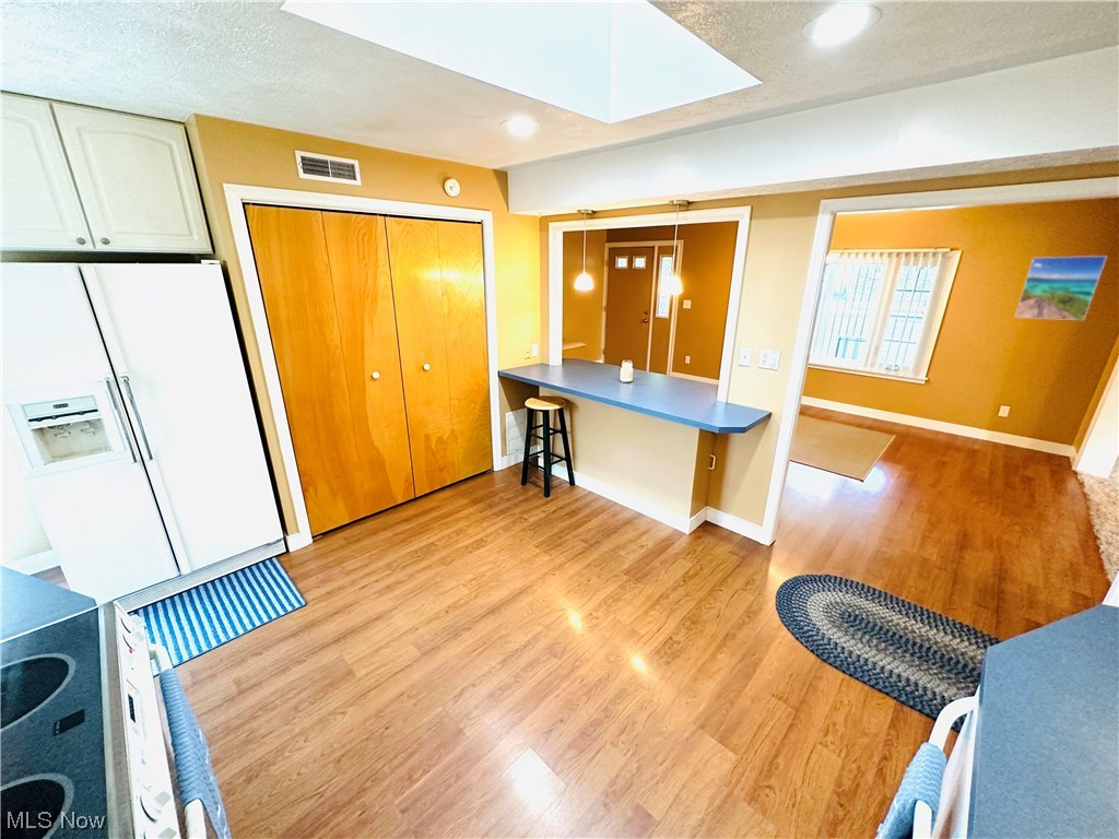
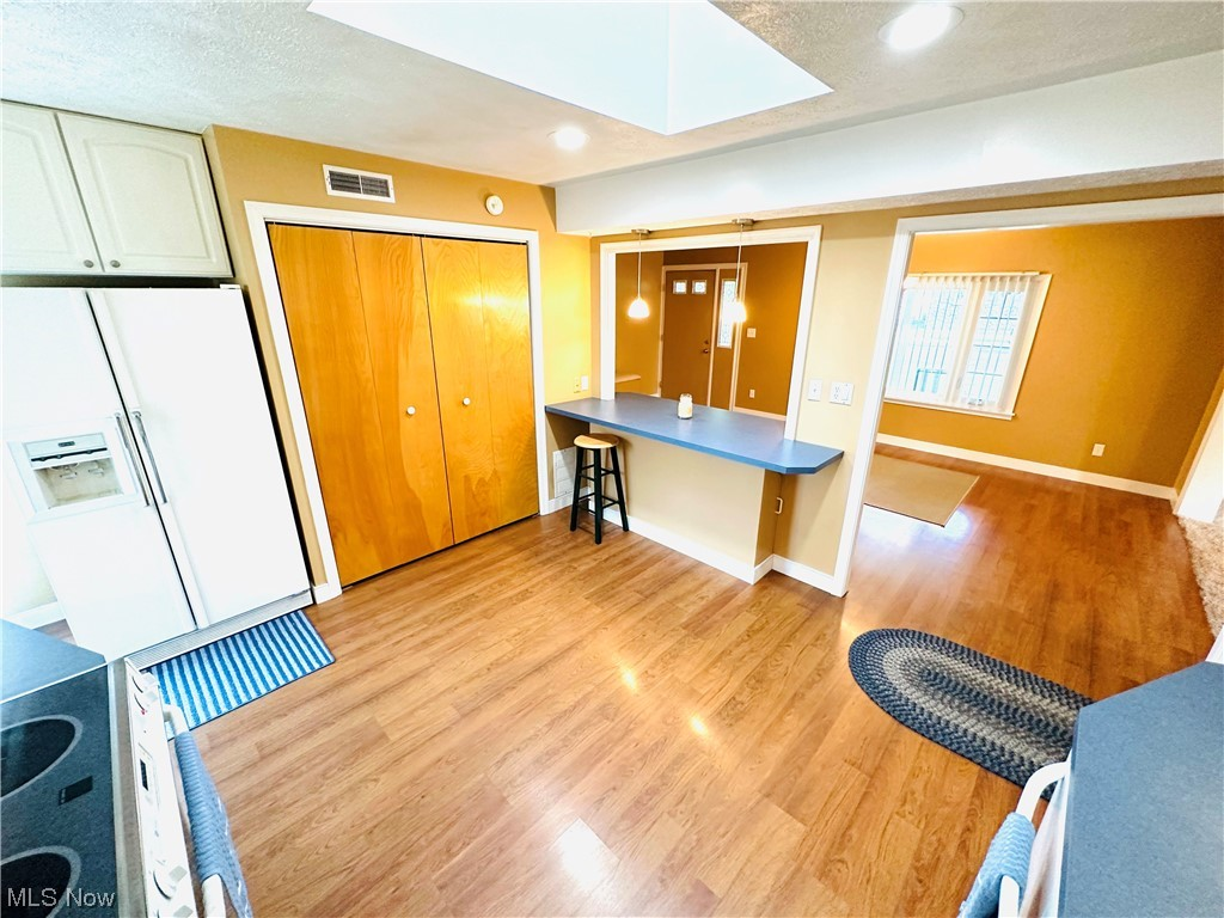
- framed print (1058, 288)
